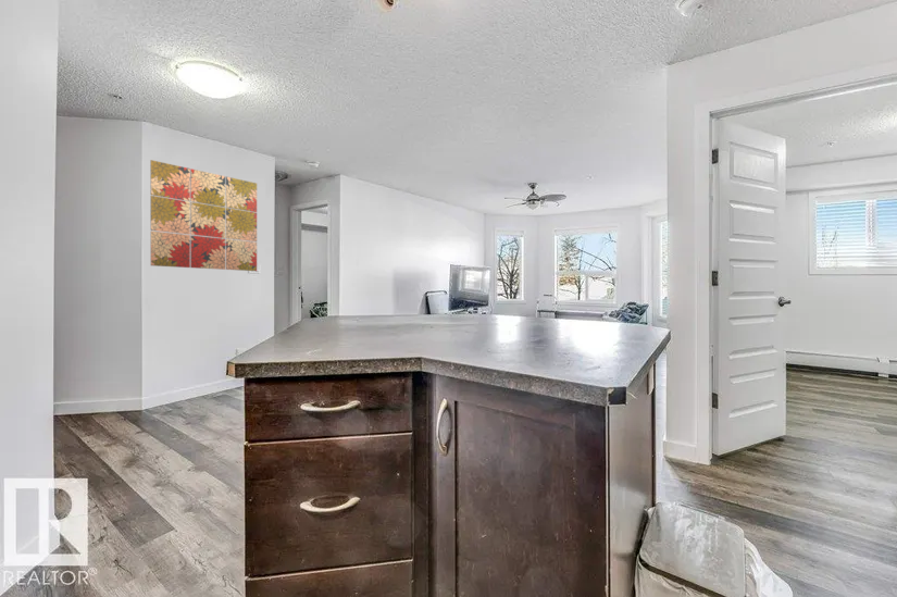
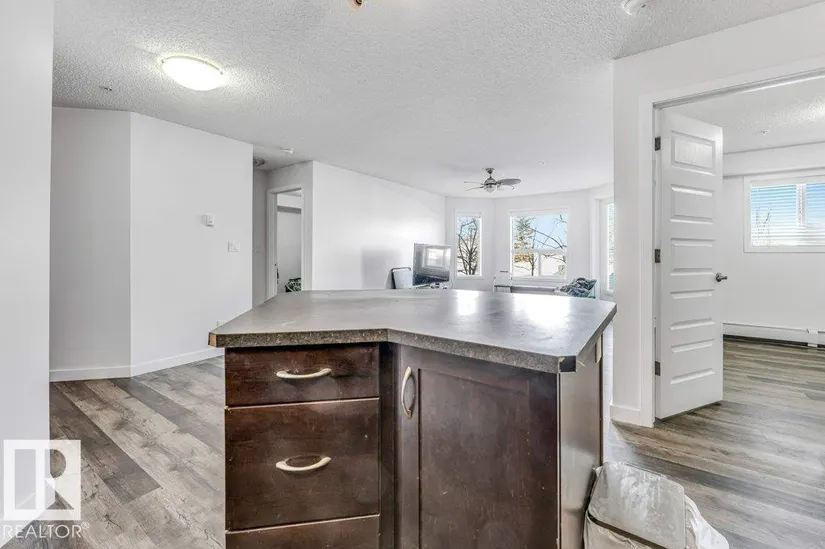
- wall art (208, 220)
